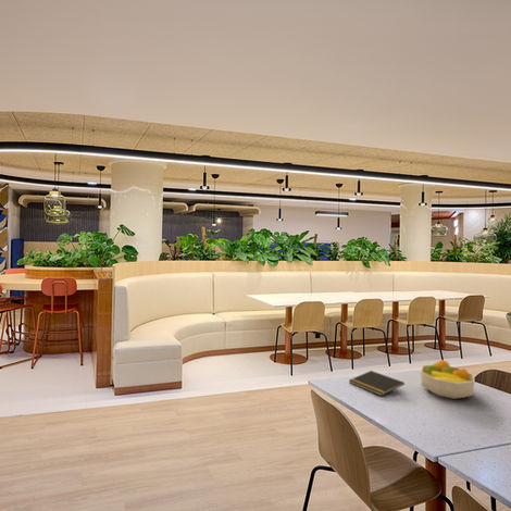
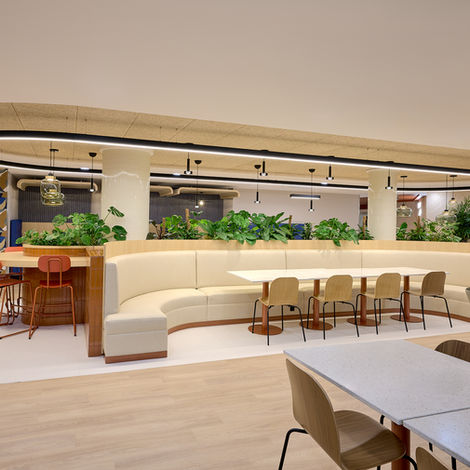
- fruit bowl (446, 377)
- notepad (375, 382)
